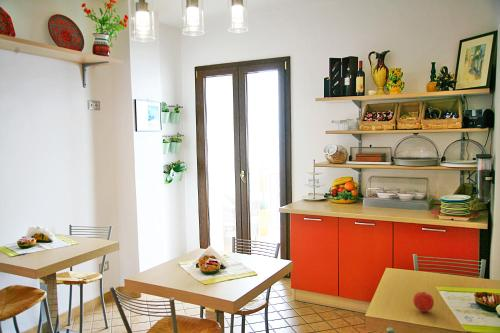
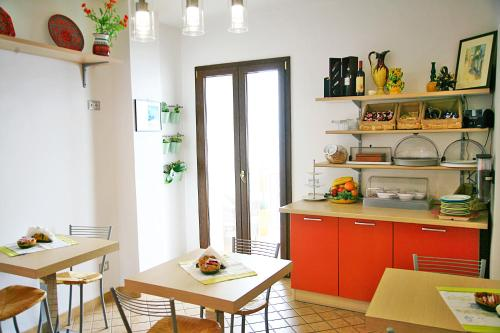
- apple (423, 301)
